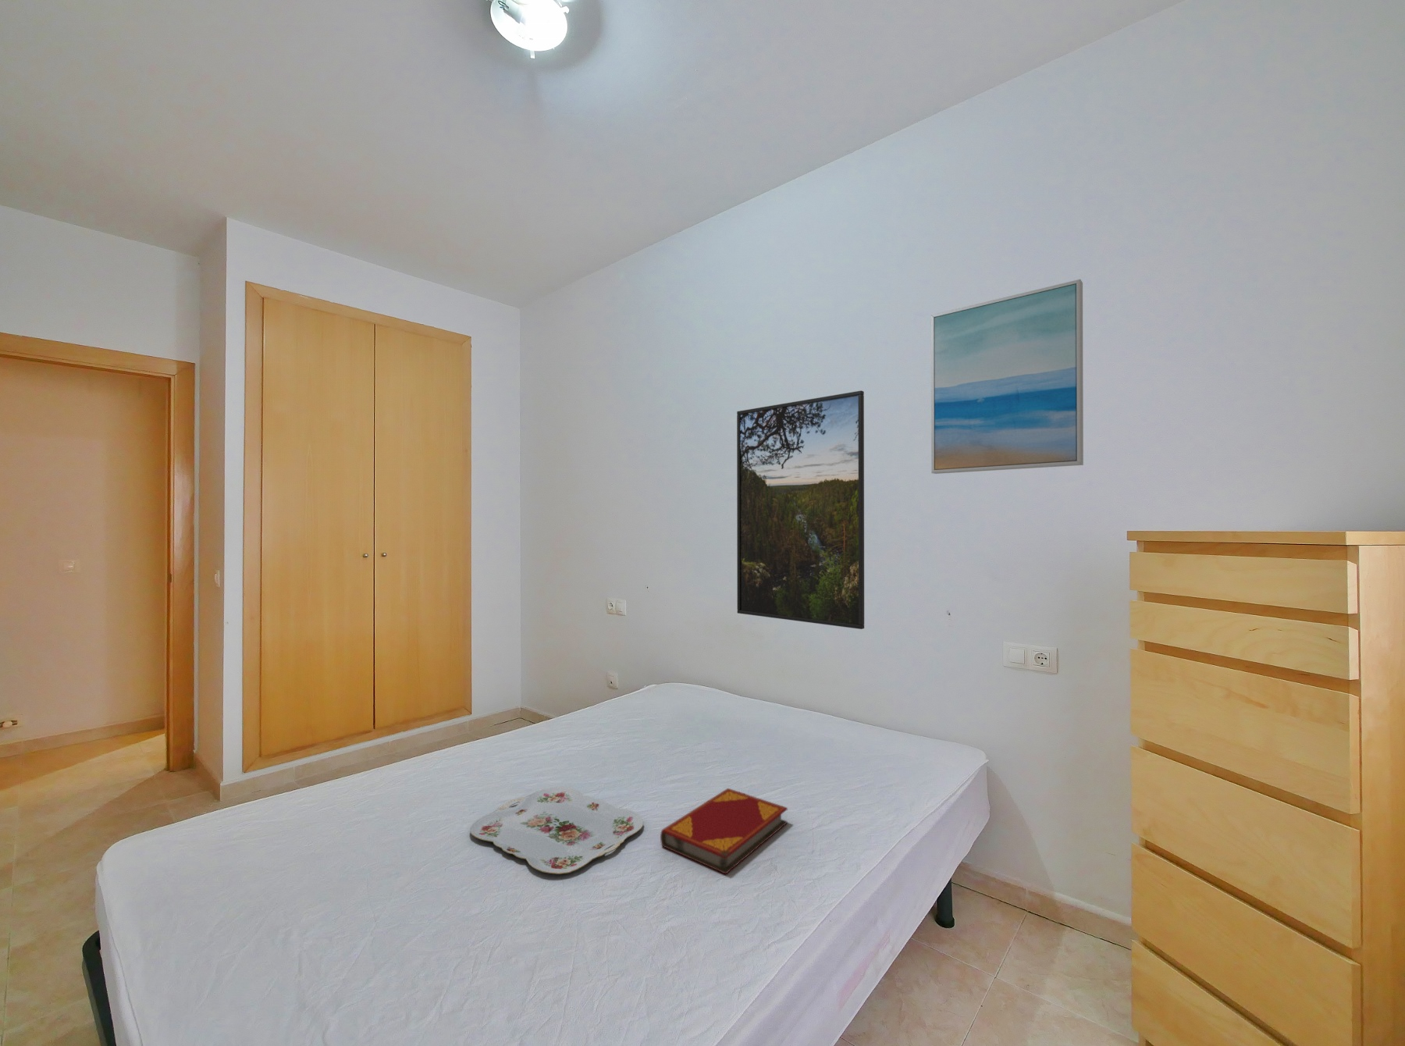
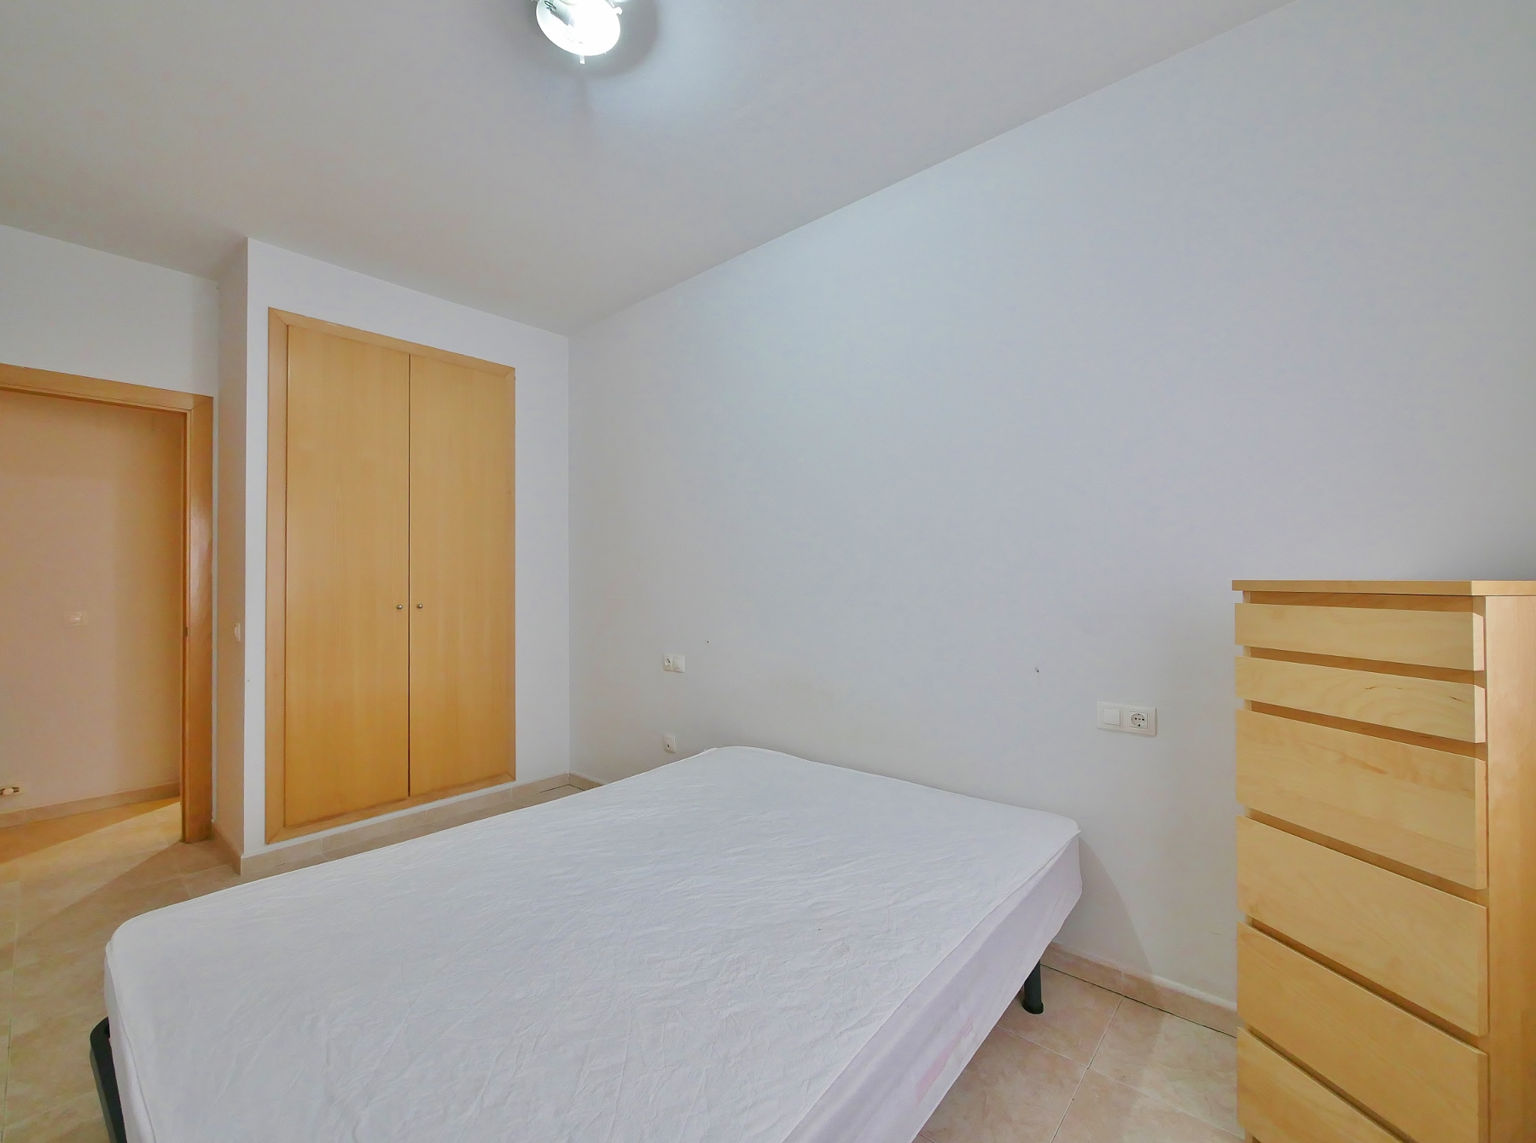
- serving tray (557, 826)
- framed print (795, 511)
- wall art (1002, 385)
- hardback book (726, 826)
